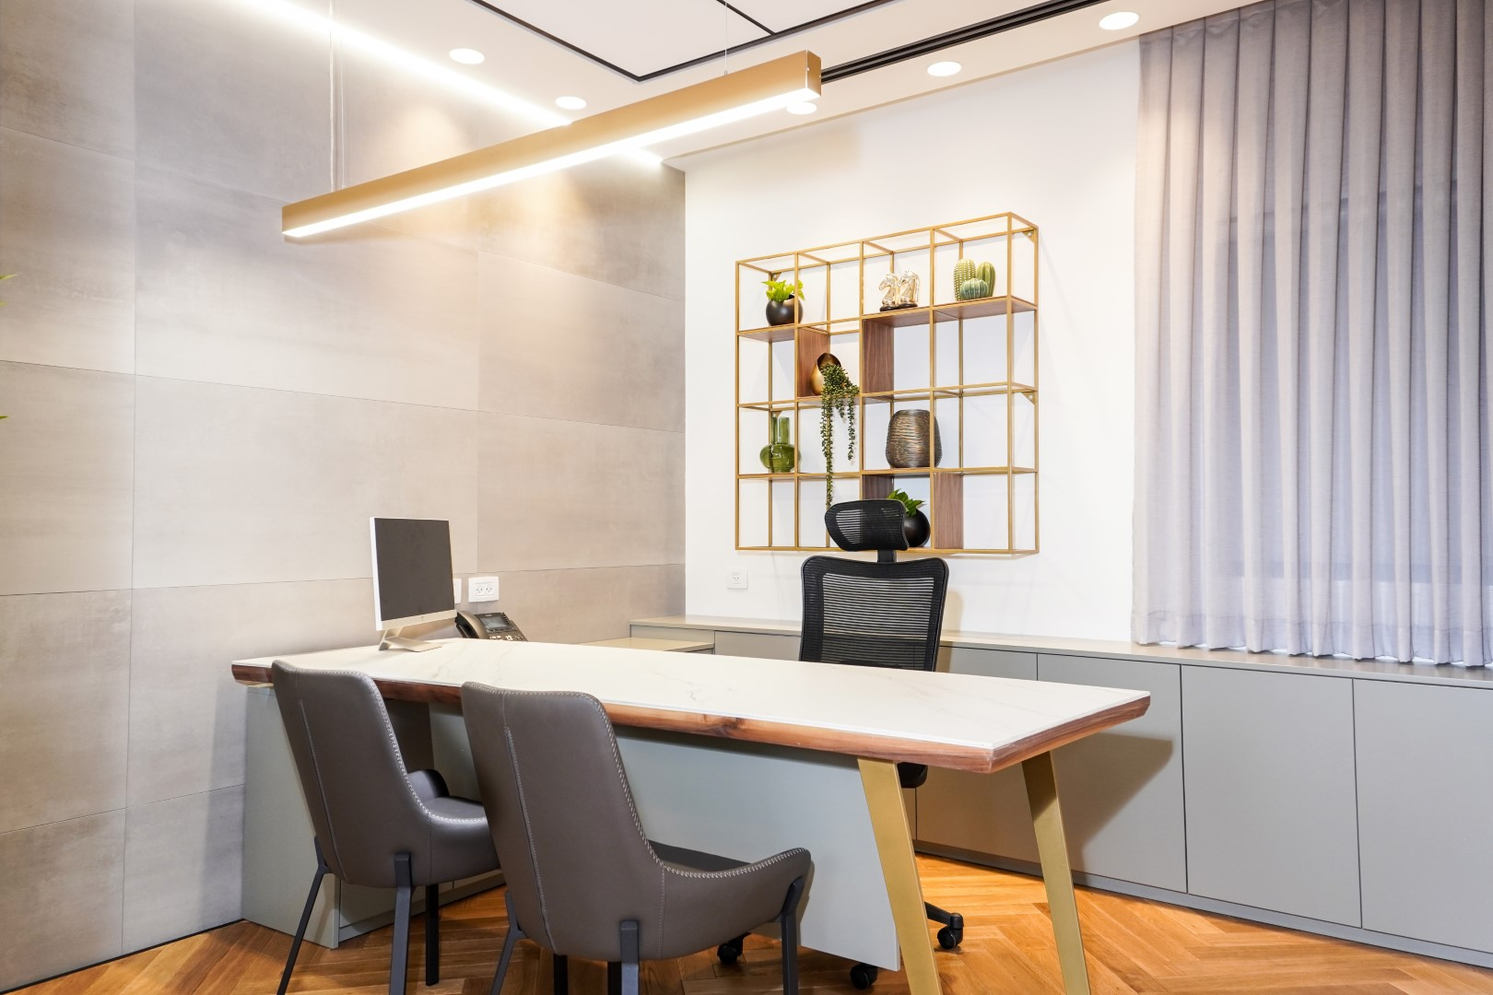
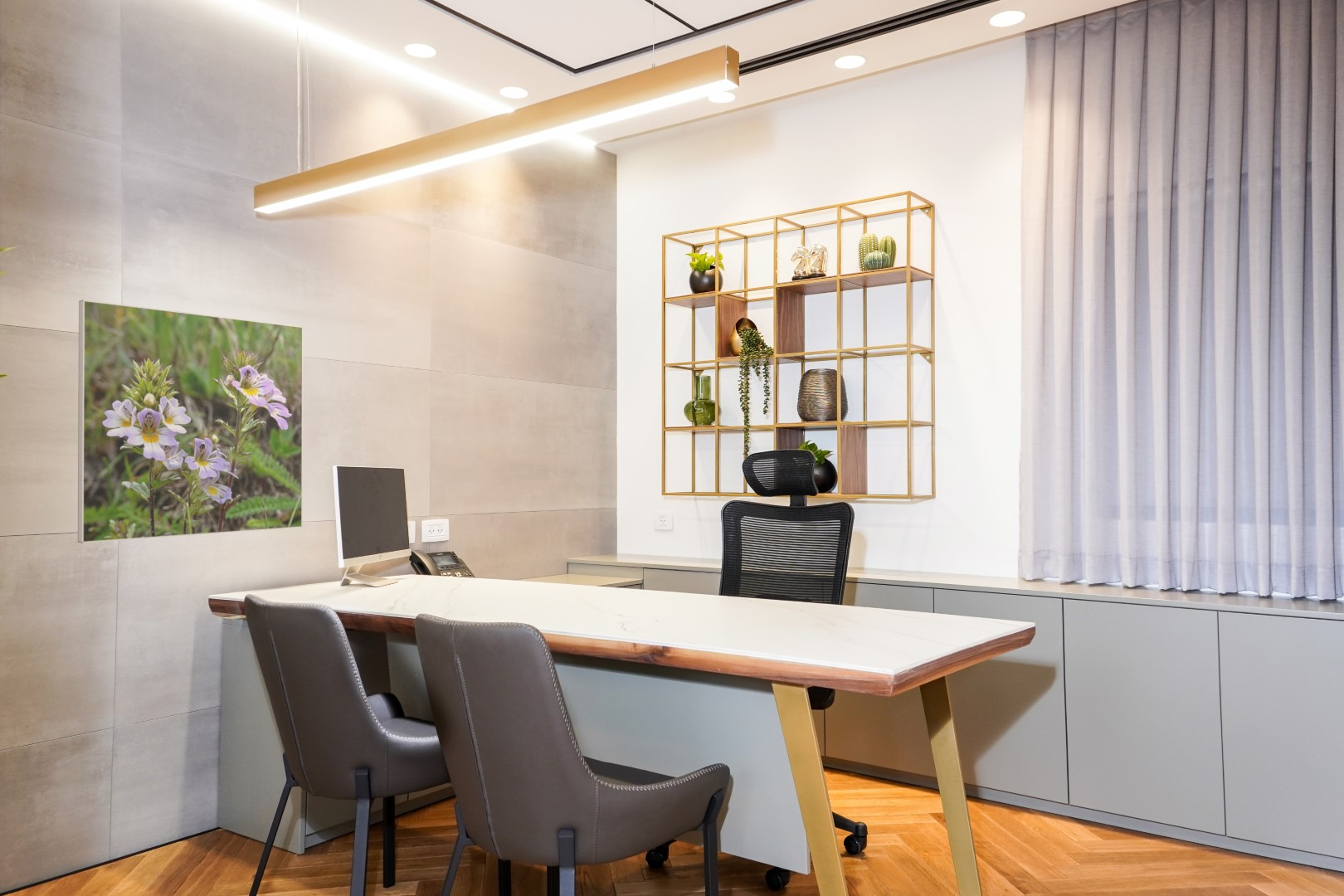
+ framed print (201, 424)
